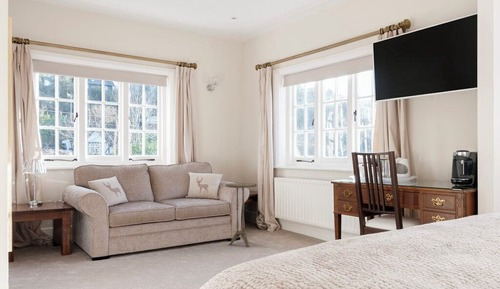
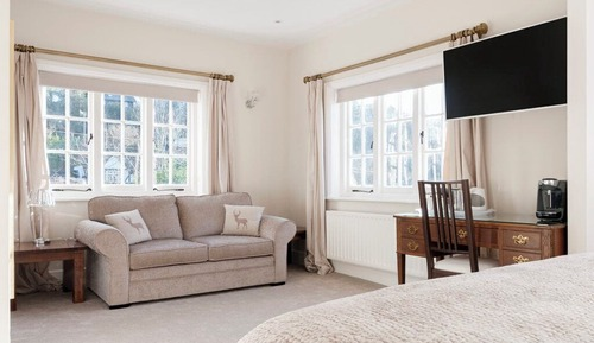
- side table (243, 214)
